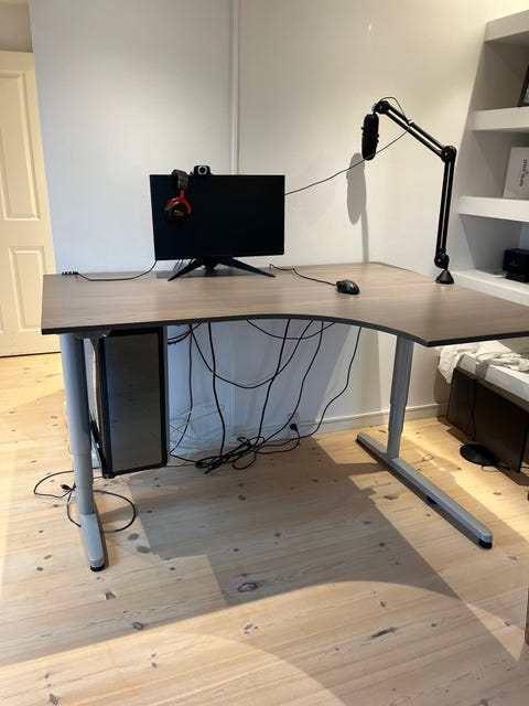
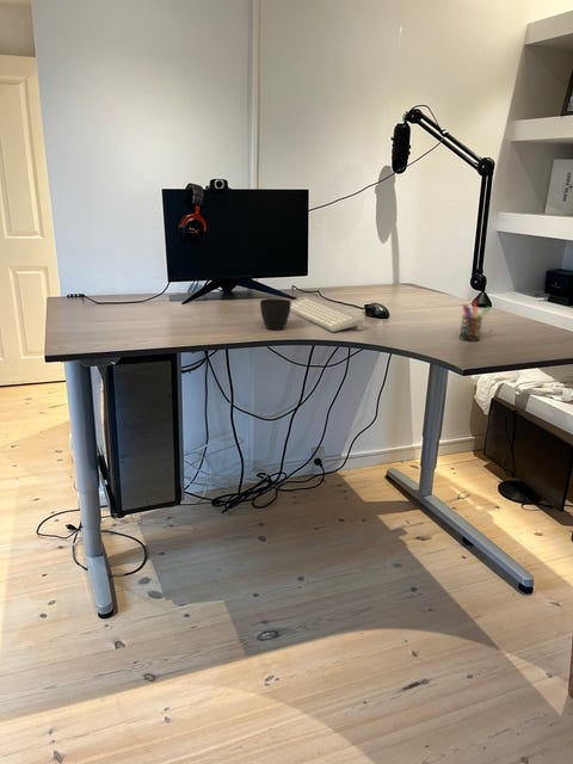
+ cup (273, 314)
+ pen holder (474, 319)
+ computer keyboard (318, 312)
